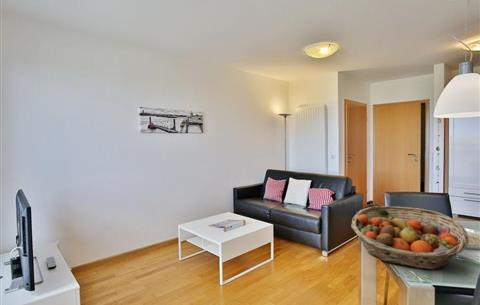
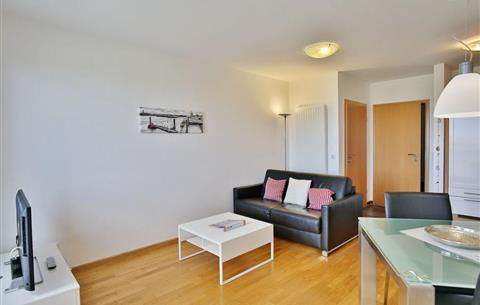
- fruit basket (404, 234)
